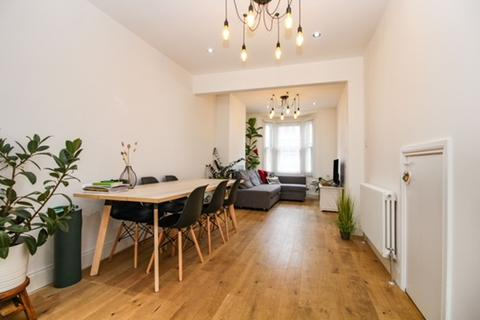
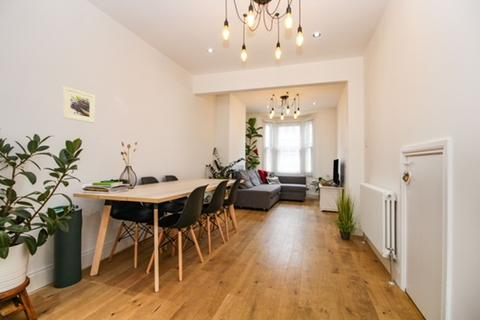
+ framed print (80, 106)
